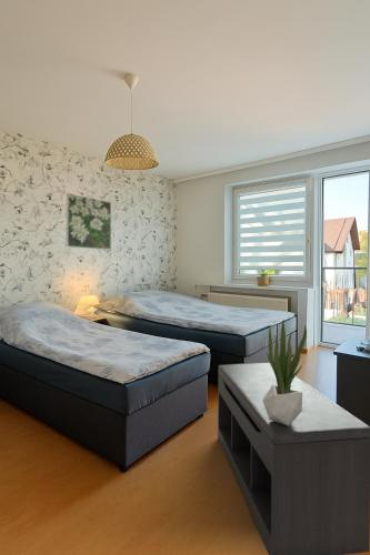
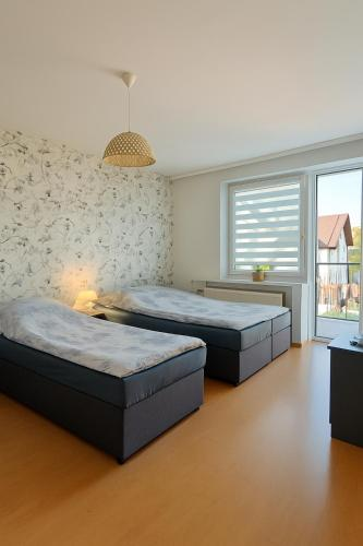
- potted plant (283, 371)
- bench (274, 435)
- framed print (90, 223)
